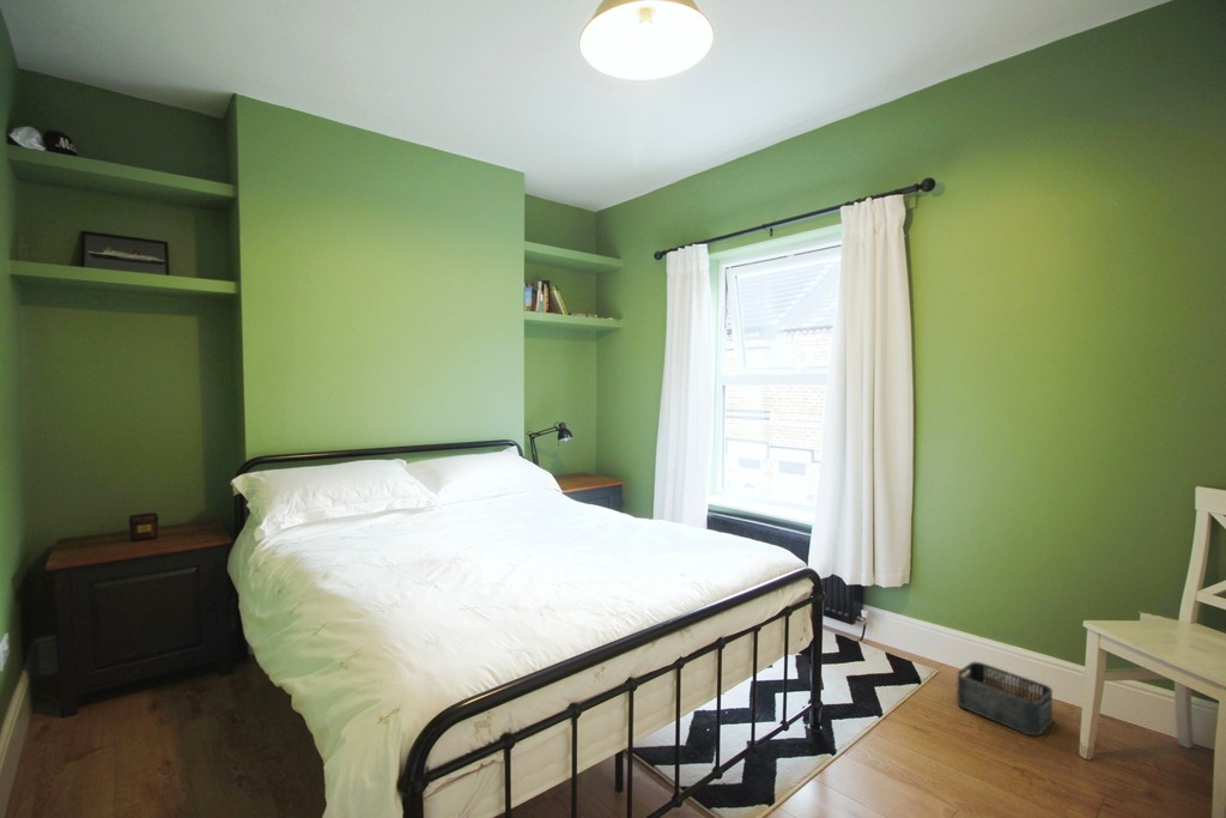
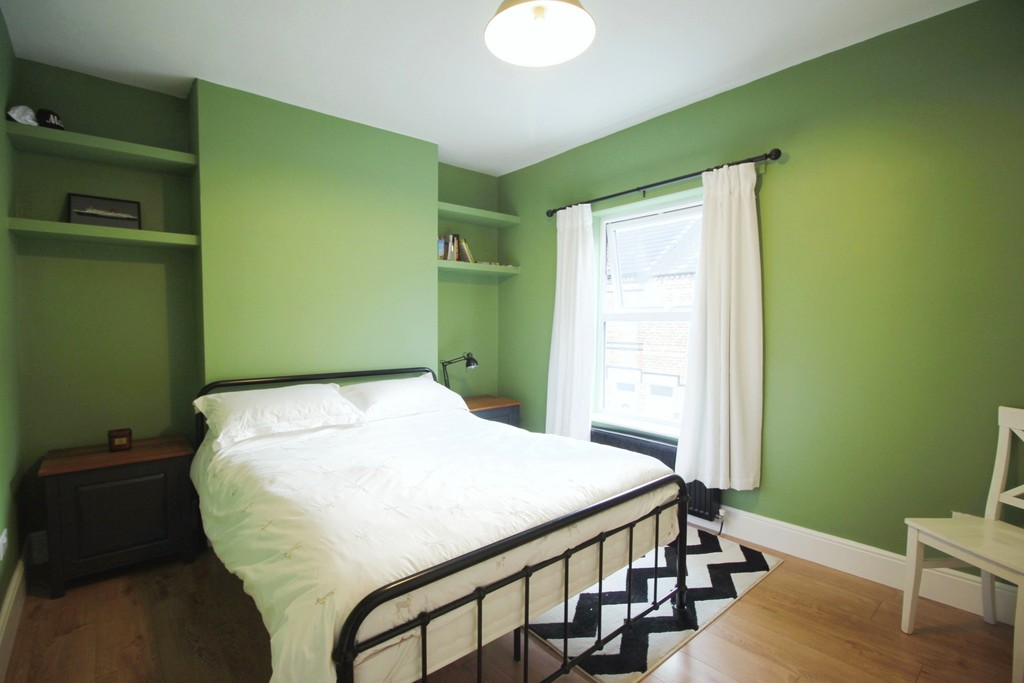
- storage bin (1002, 696)
